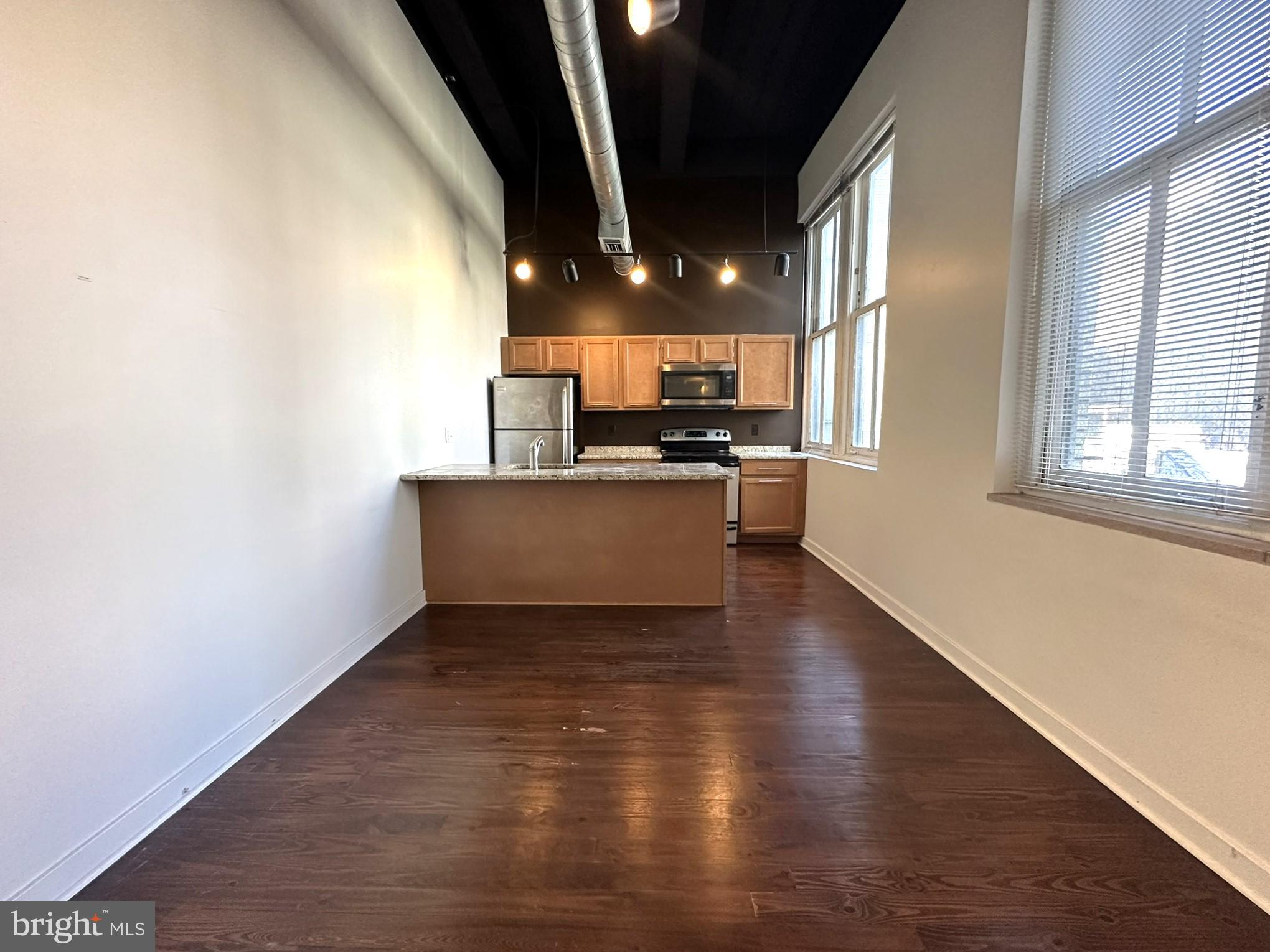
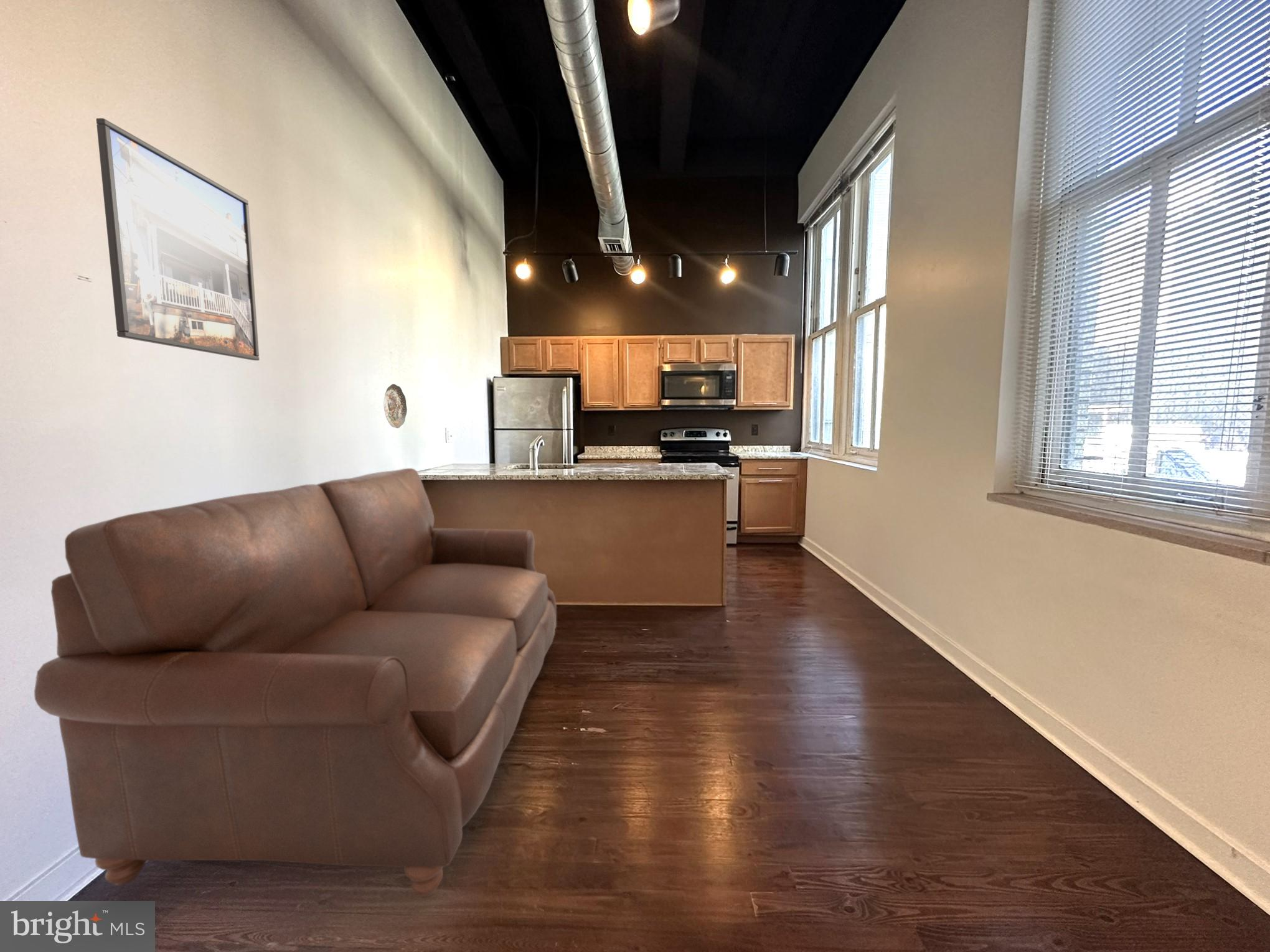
+ sofa (402, 608)
+ decorative plate (393, 406)
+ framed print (191, 259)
